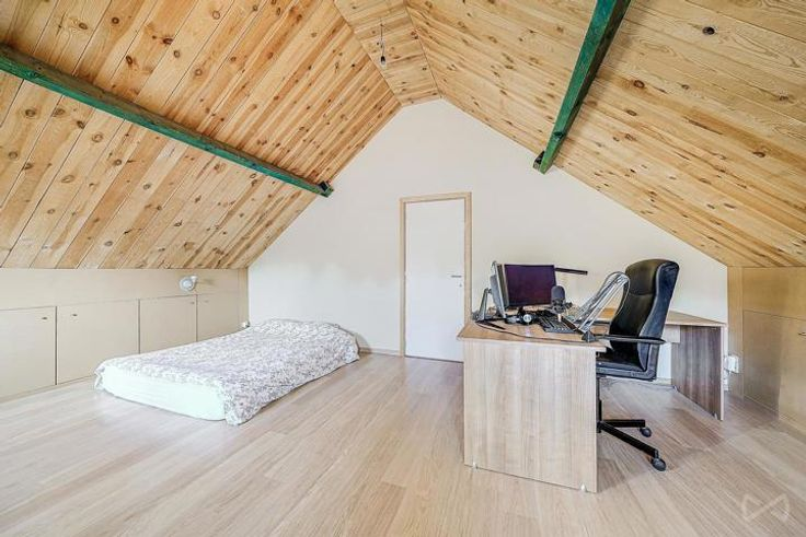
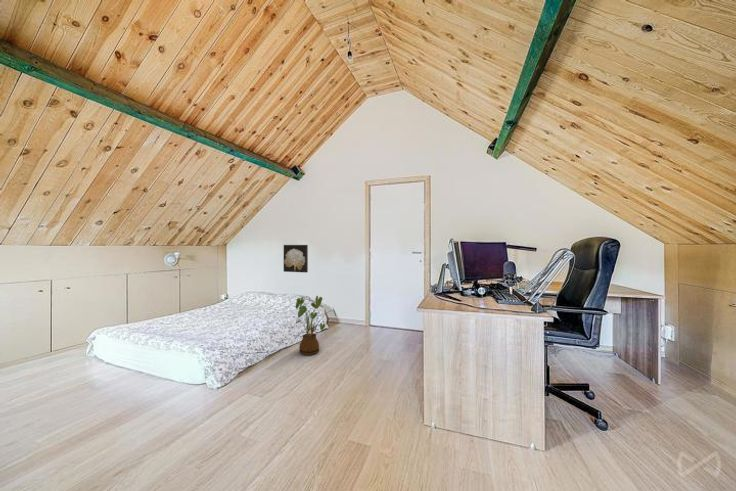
+ house plant (313, 325)
+ wall art (295, 258)
